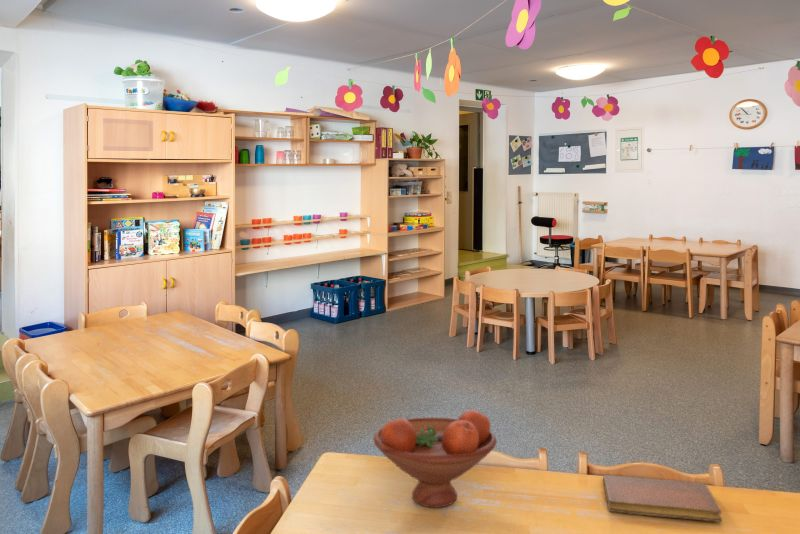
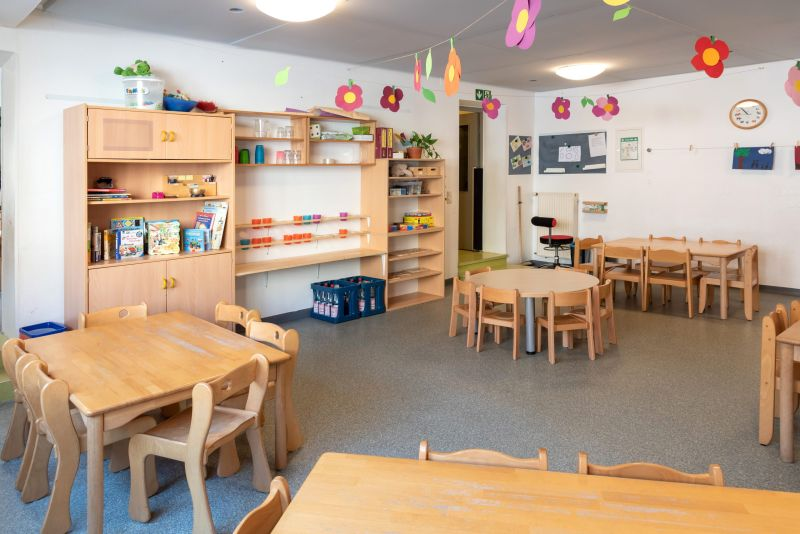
- notebook (658, 496)
- fruit bowl (434, 454)
